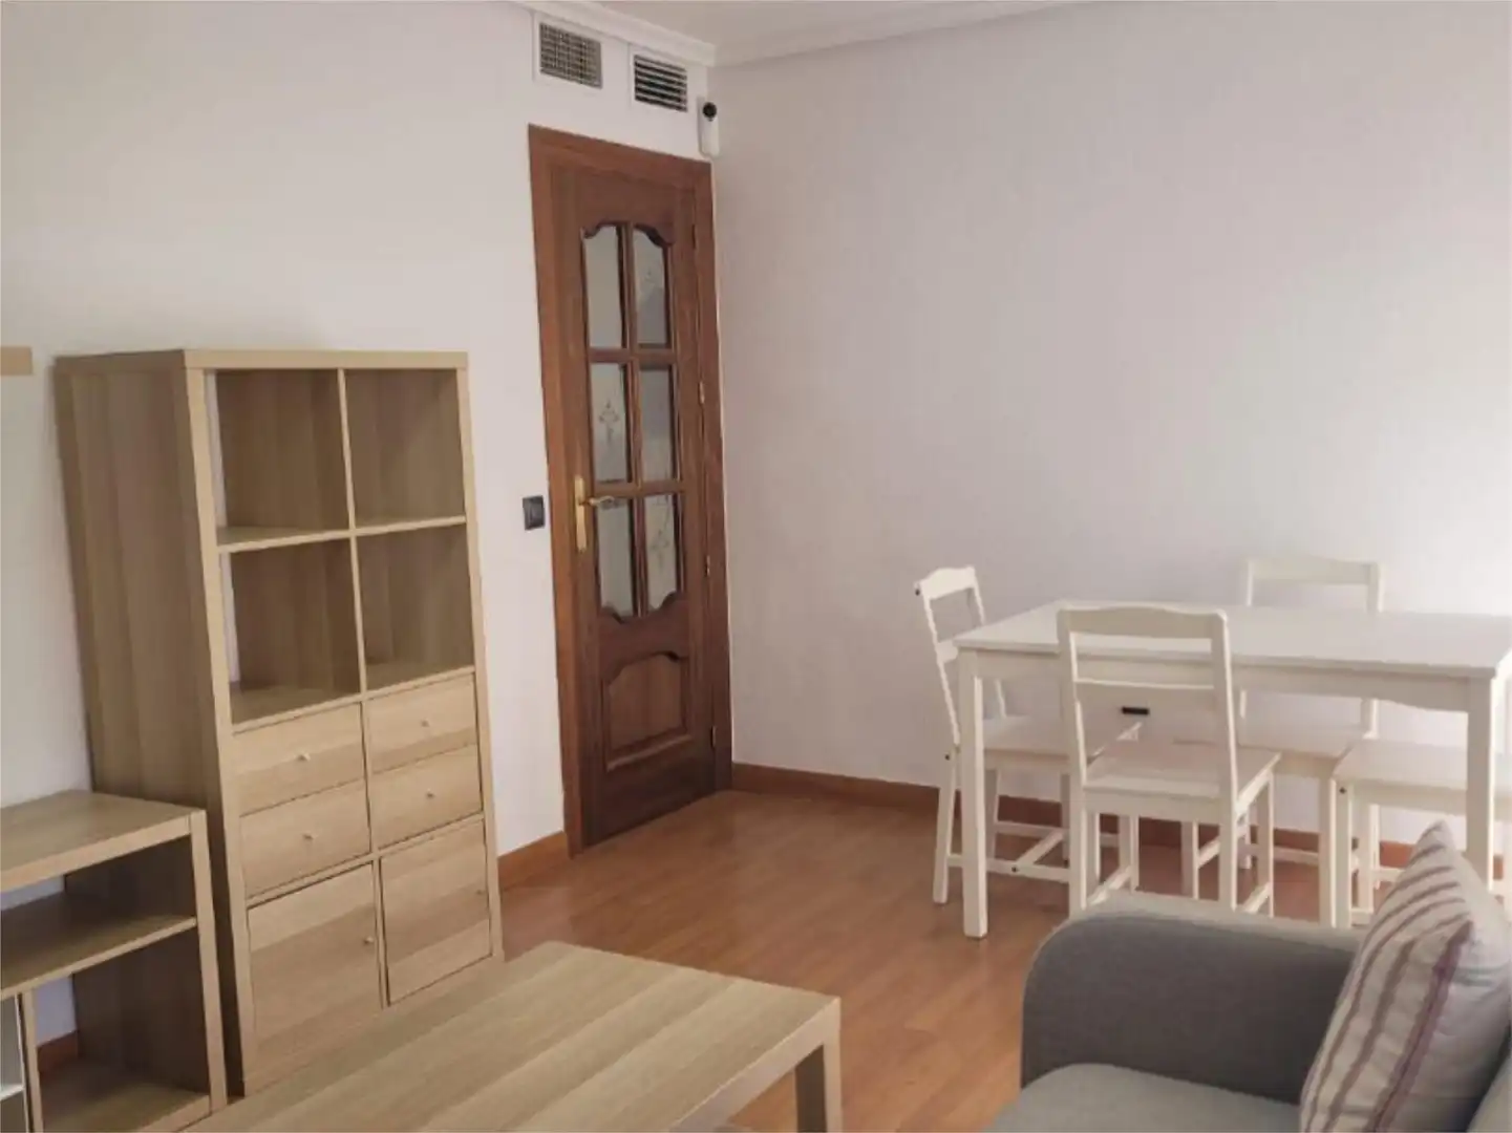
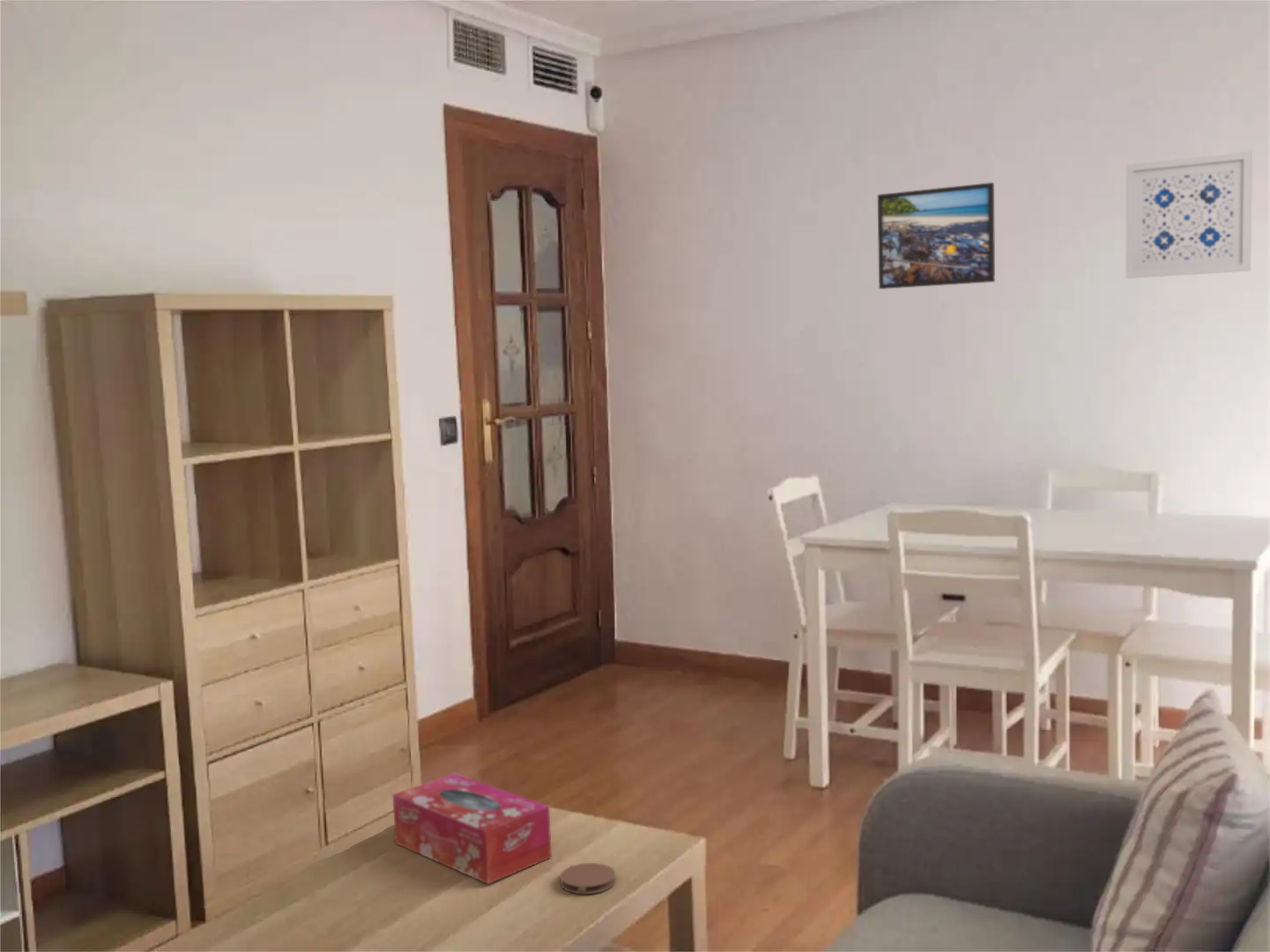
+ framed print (934, 237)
+ wall art (1187, 217)
+ tissue box (470, 825)
+ coaster (588, 878)
